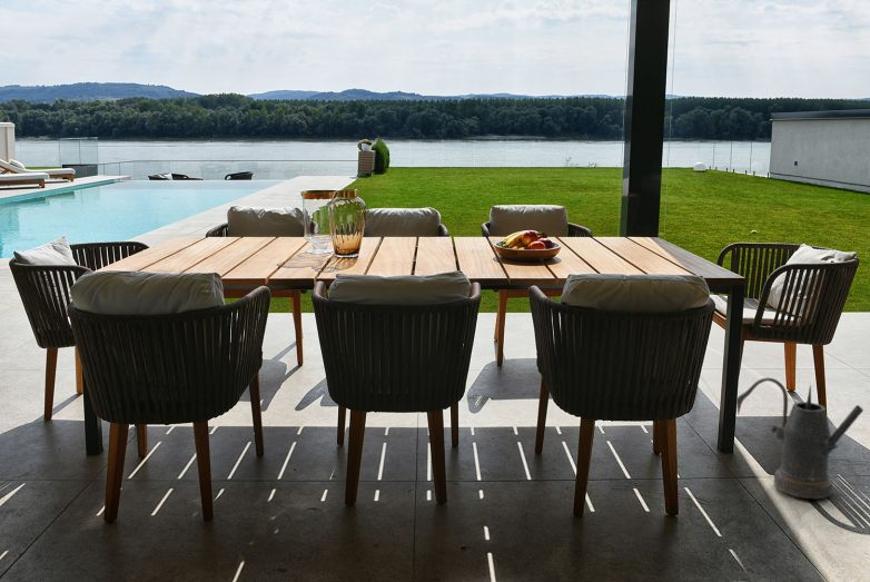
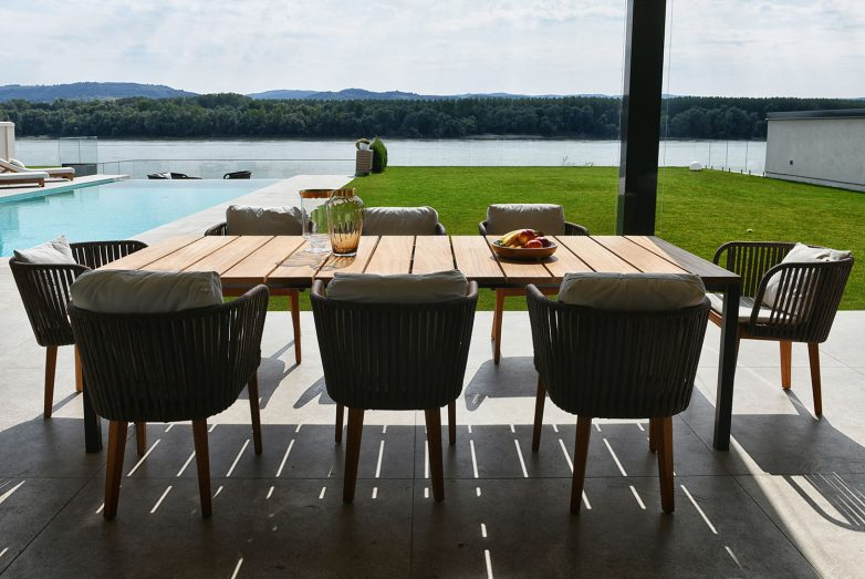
- watering can (793, 434)
